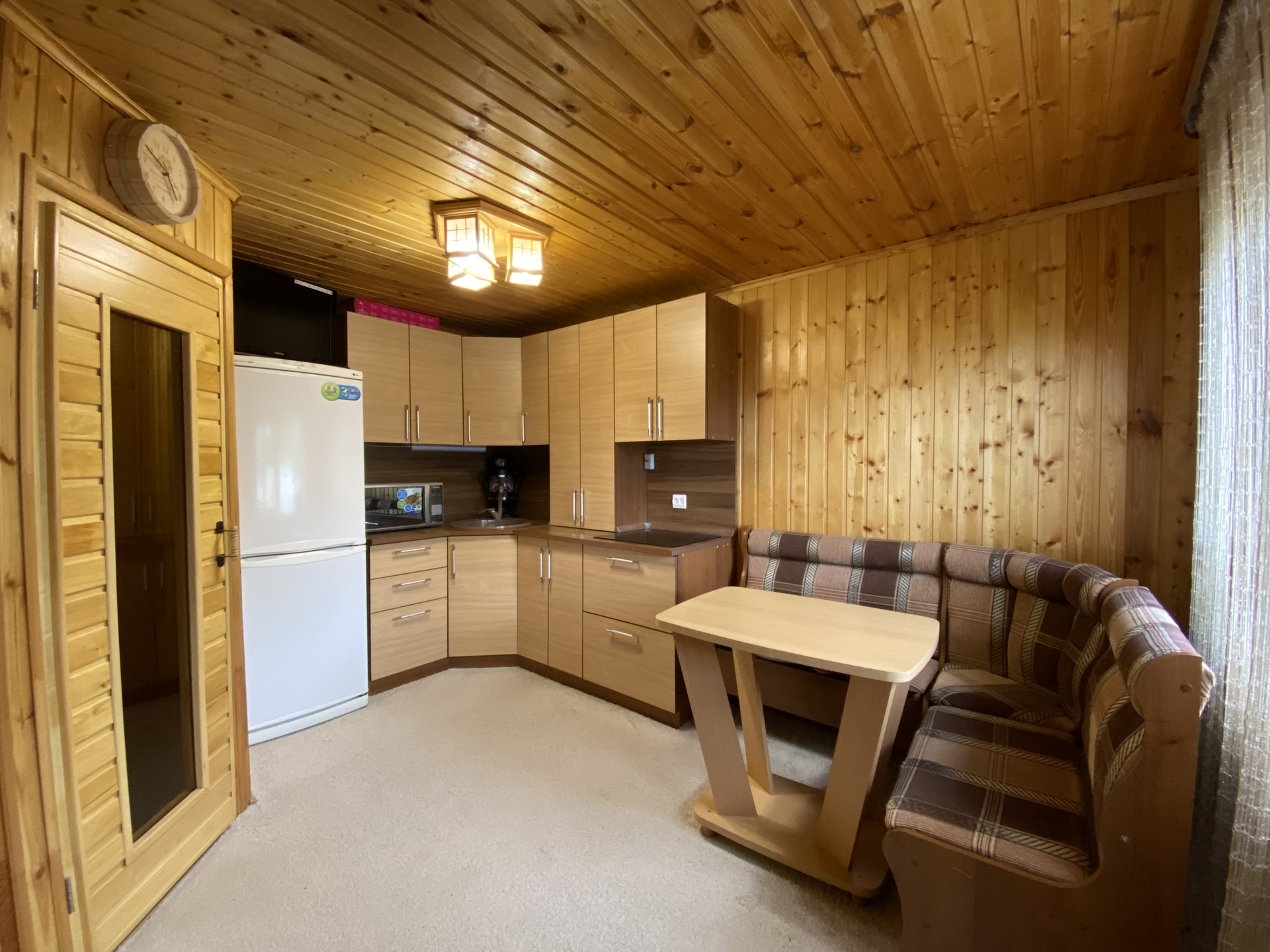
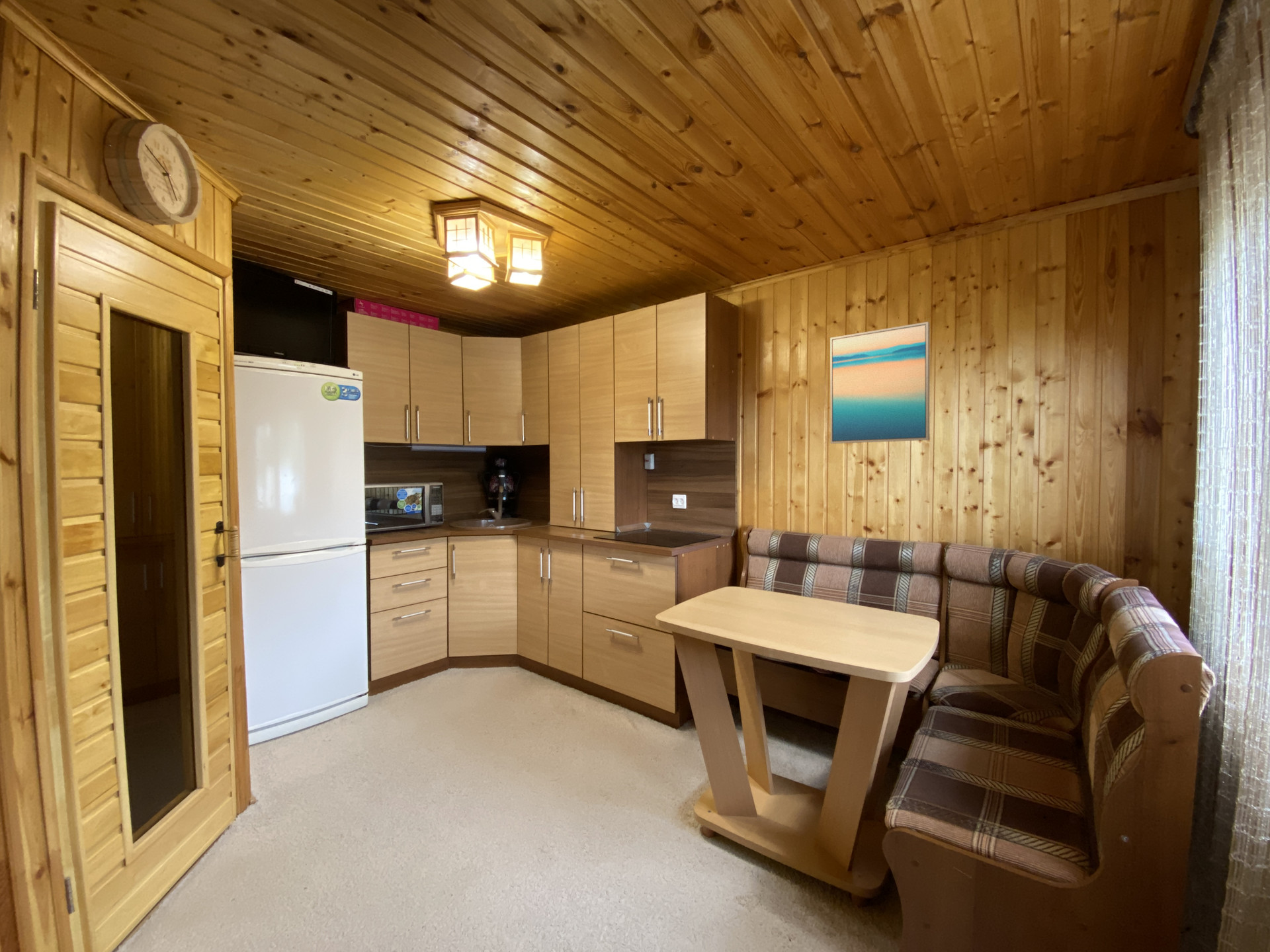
+ wall art (877, 386)
